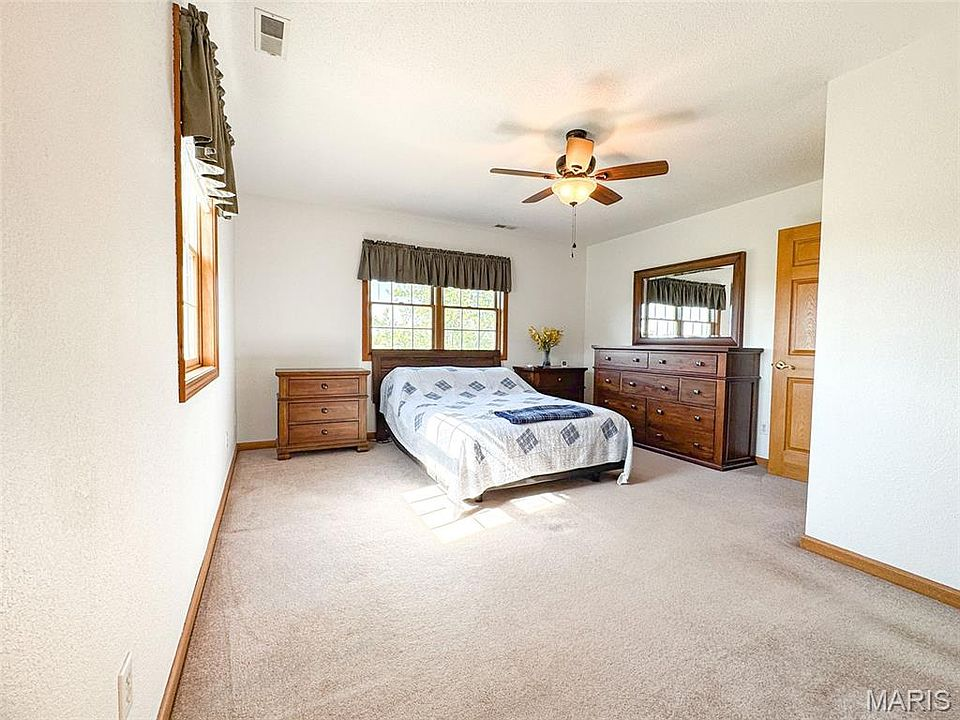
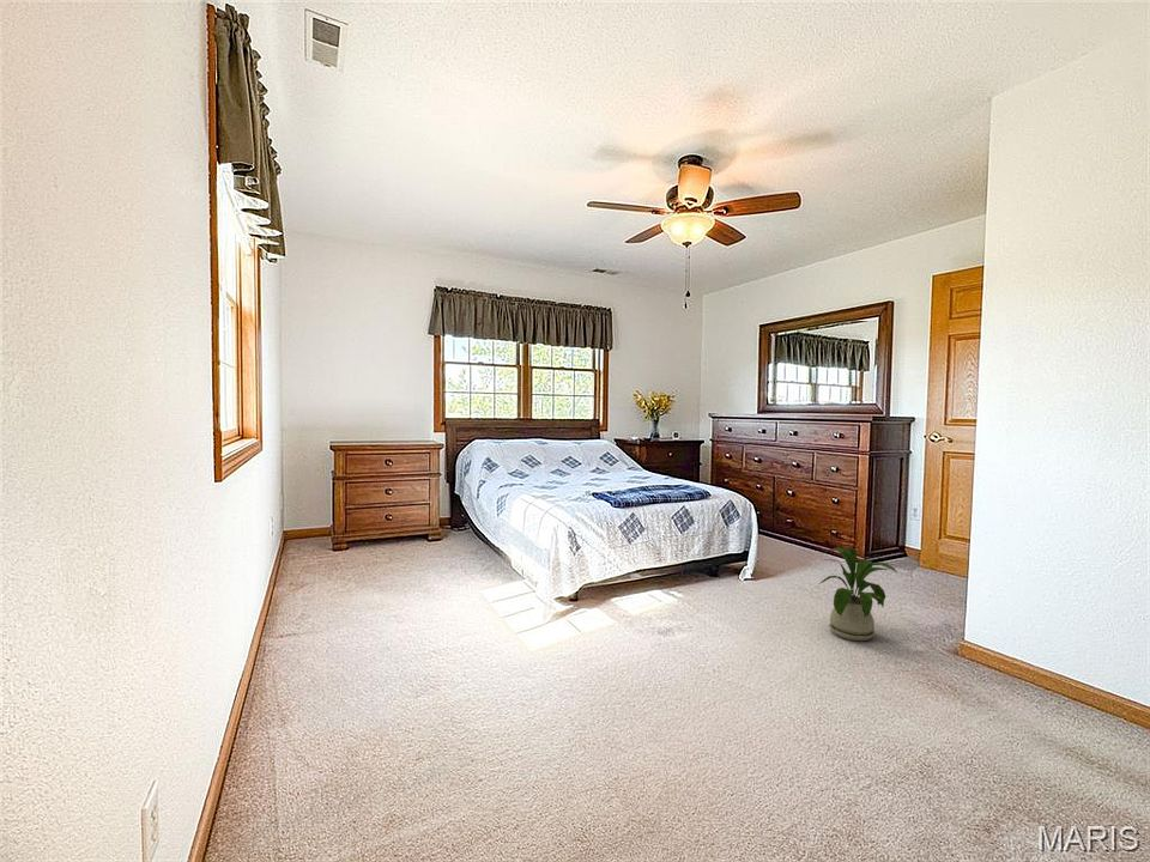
+ house plant (861, 587)
